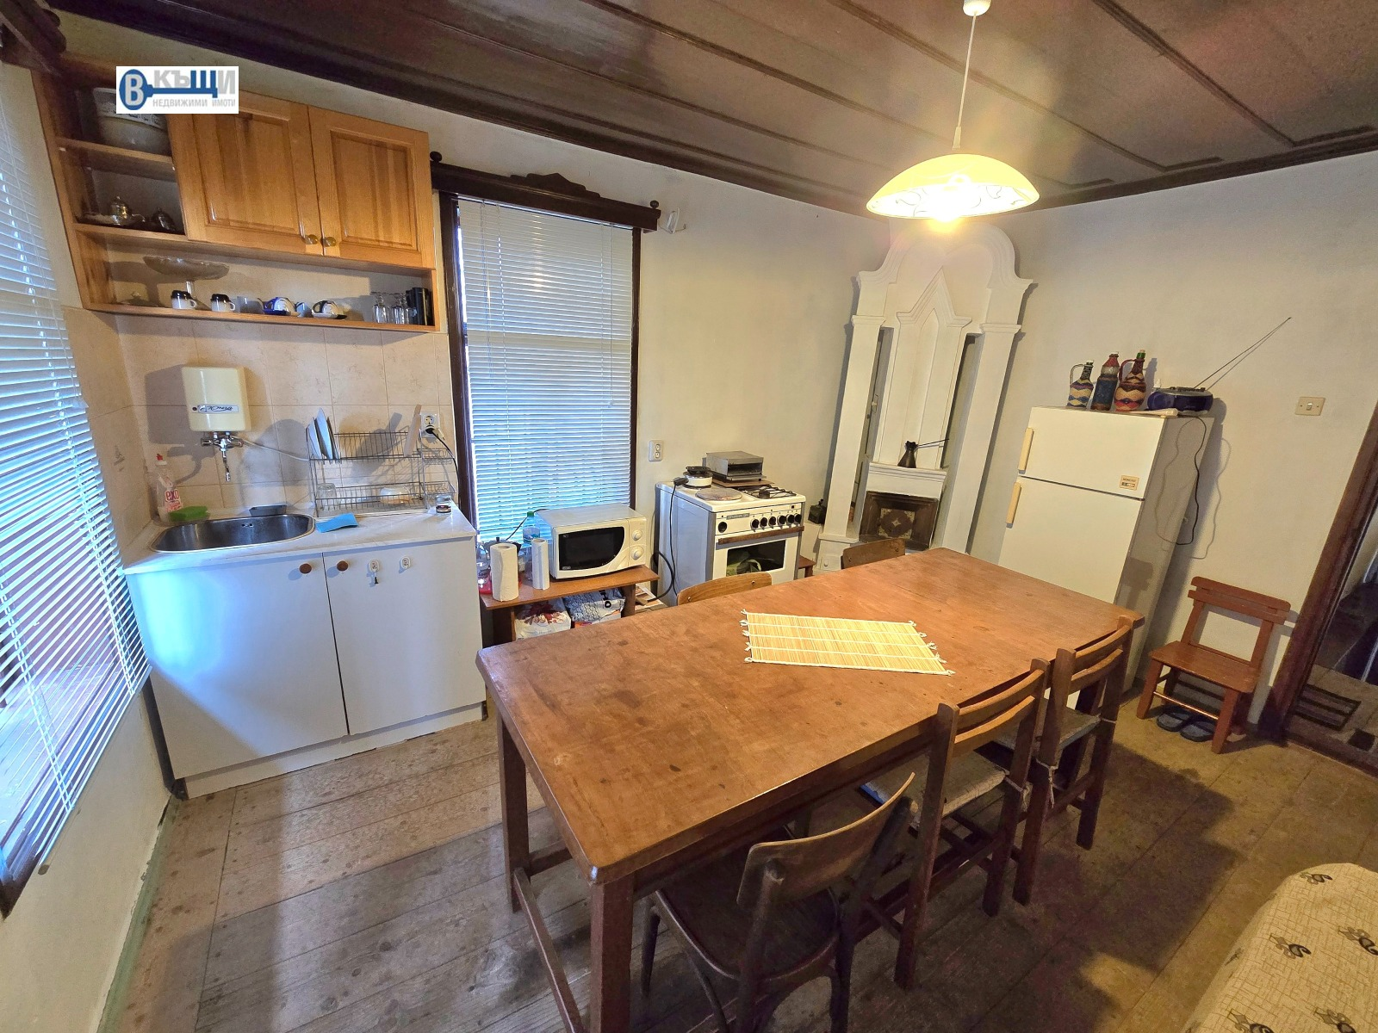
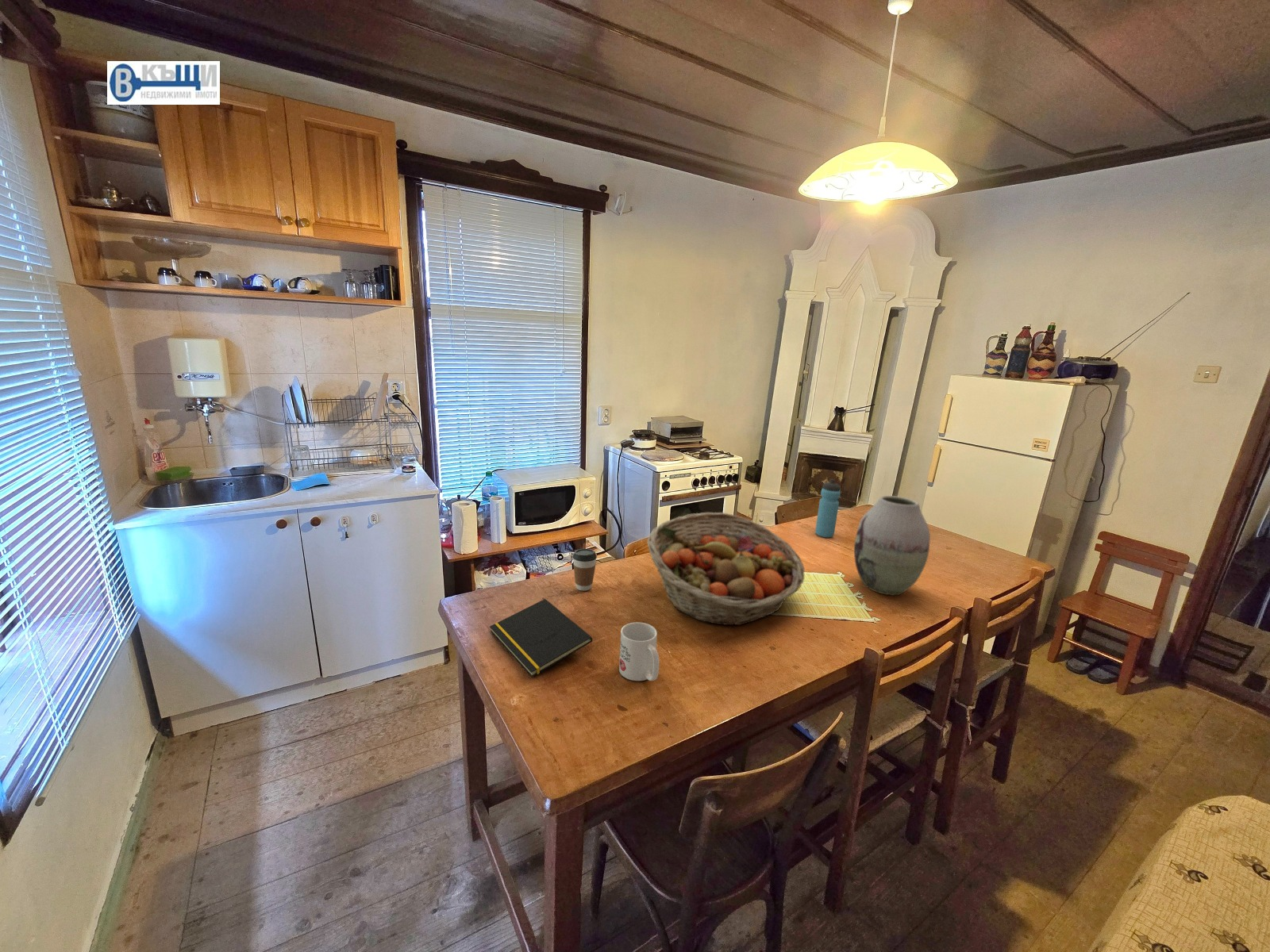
+ water bottle (828, 507)
+ mug (642, 654)
+ fruit basket (725, 565)
+ vase (891, 544)
+ notepad (539, 633)
+ coffee cup (584, 570)
